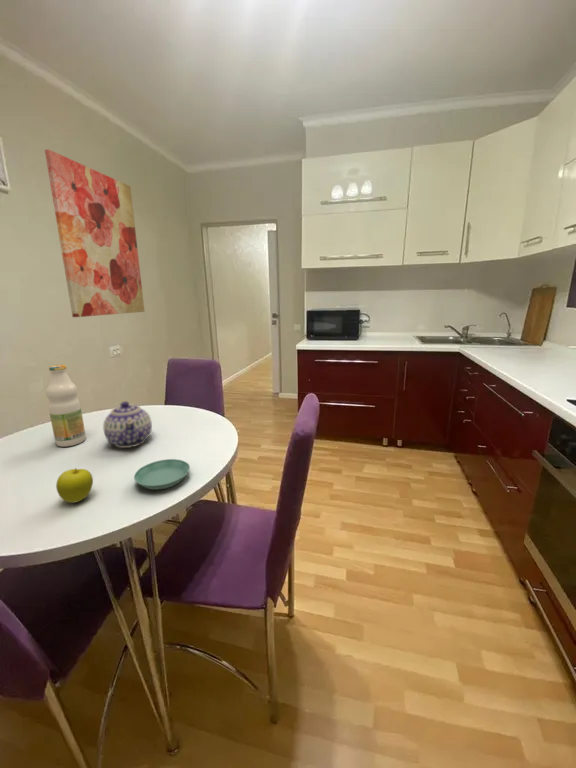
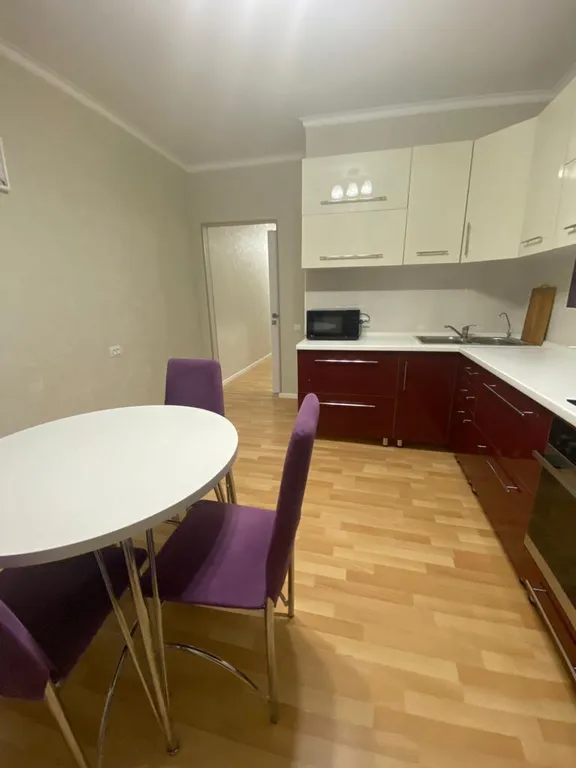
- saucer (163, 475)
- fruit (75, 484)
- bottle (64, 404)
- wall art (104, 246)
- teapot (127, 422)
